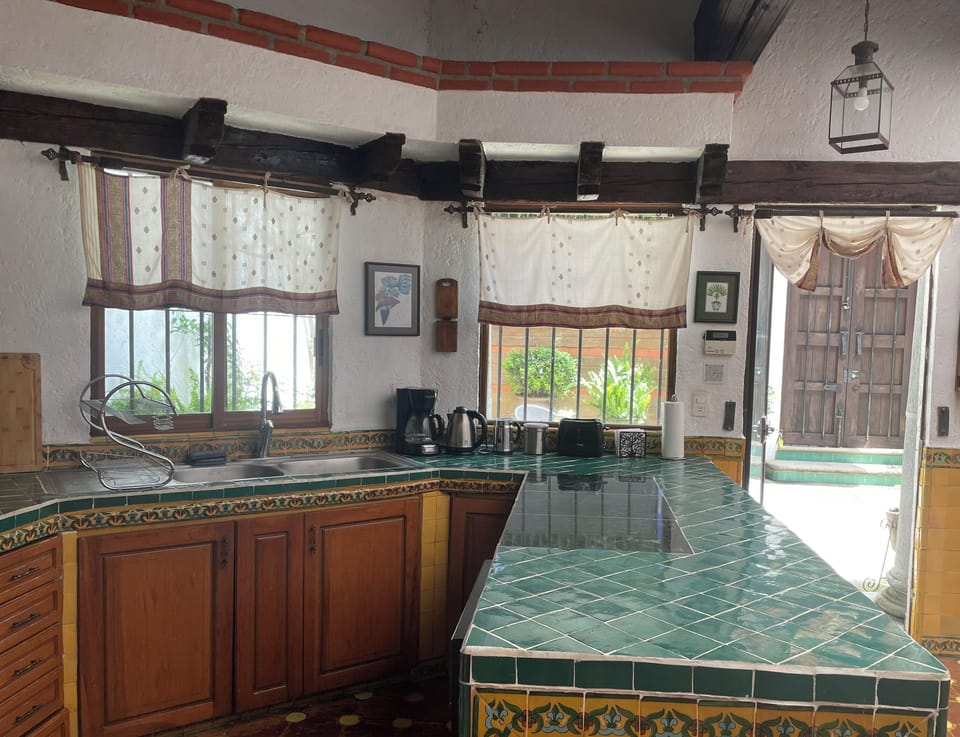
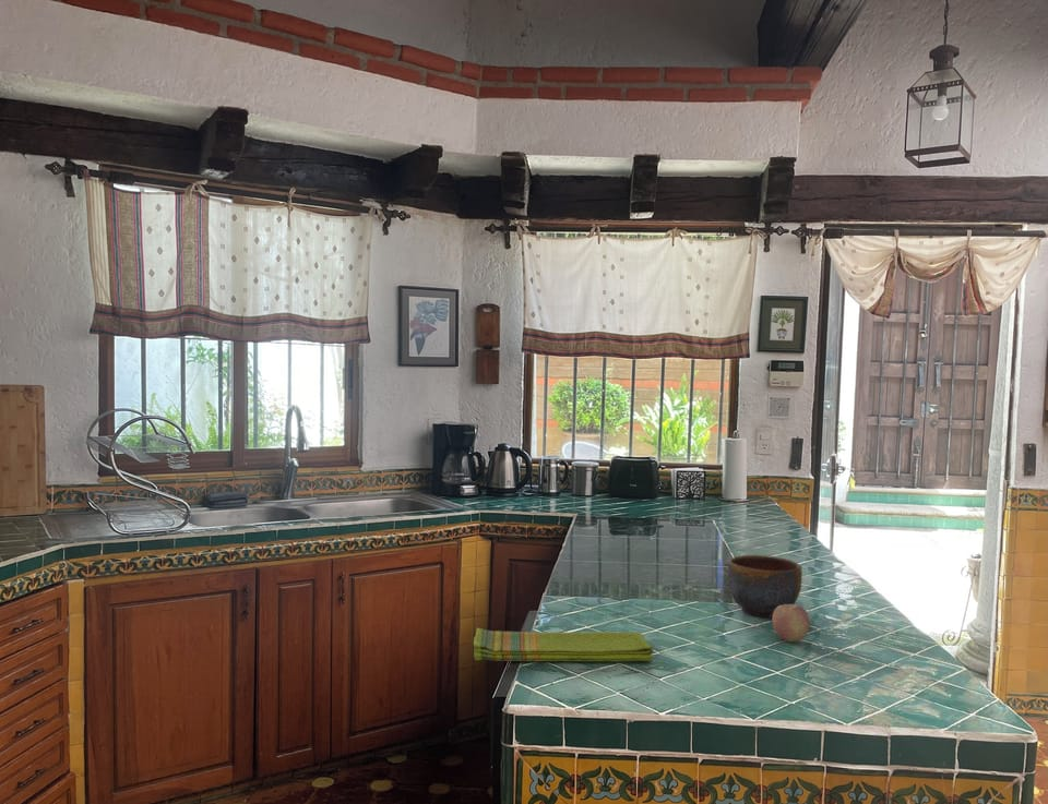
+ dish towel (560, 641)
+ bowl (763, 586)
+ fruit (790, 622)
